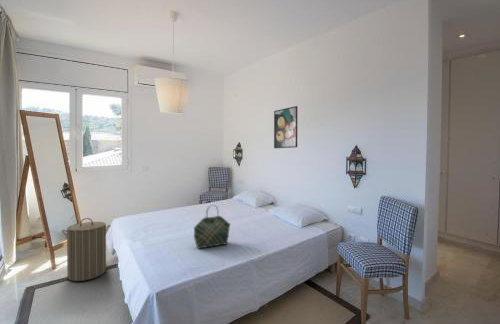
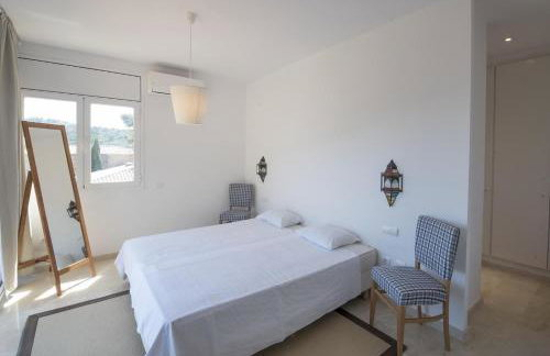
- laundry hamper (87, 245)
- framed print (285, 128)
- tote bag (212, 225)
